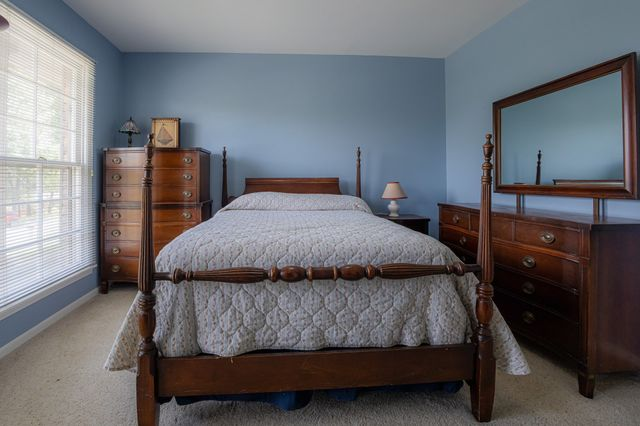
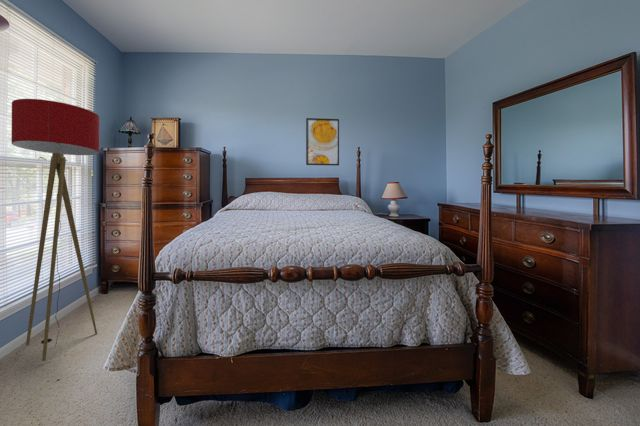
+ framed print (322, 141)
+ floor lamp (58, 228)
